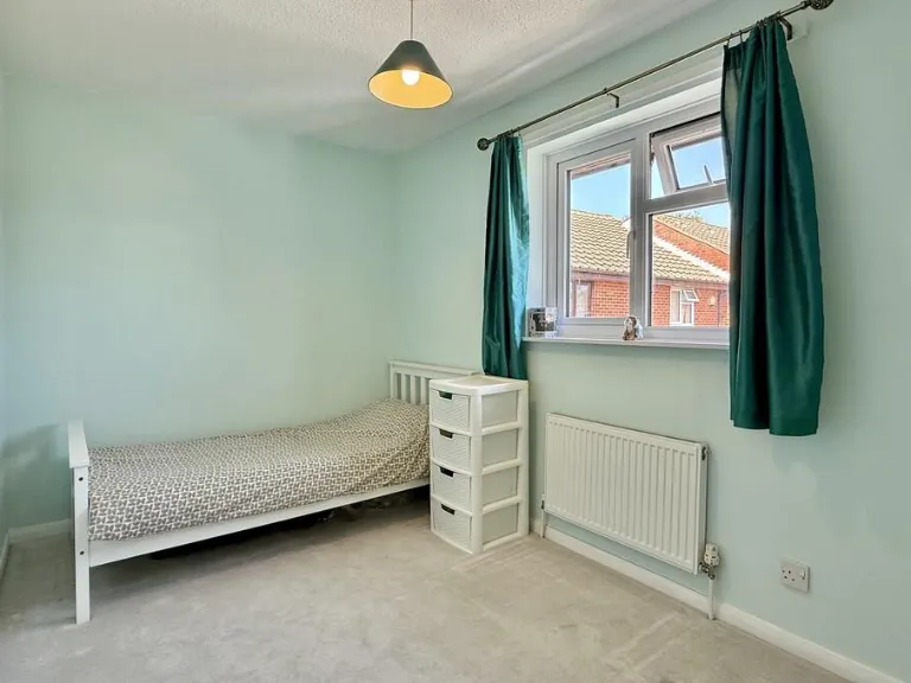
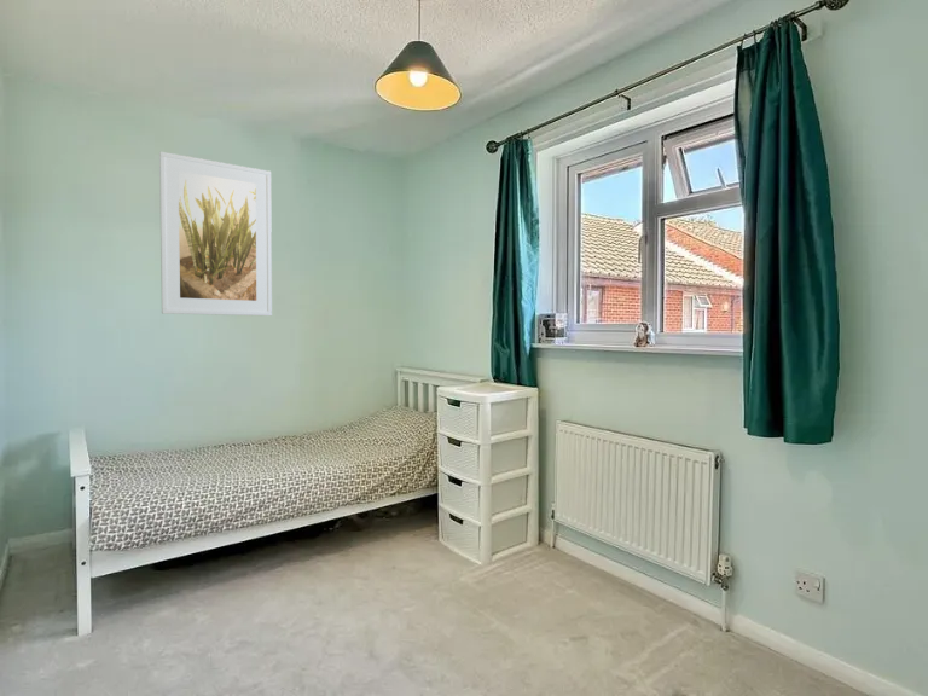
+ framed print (219, 238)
